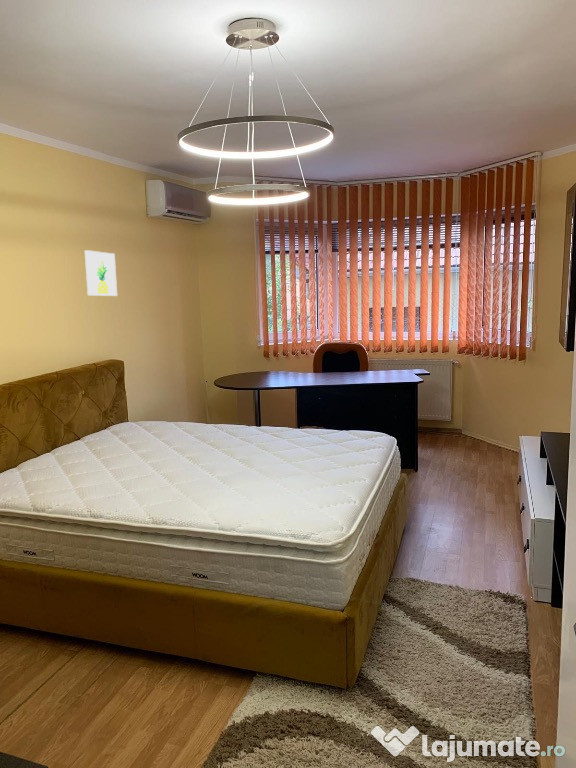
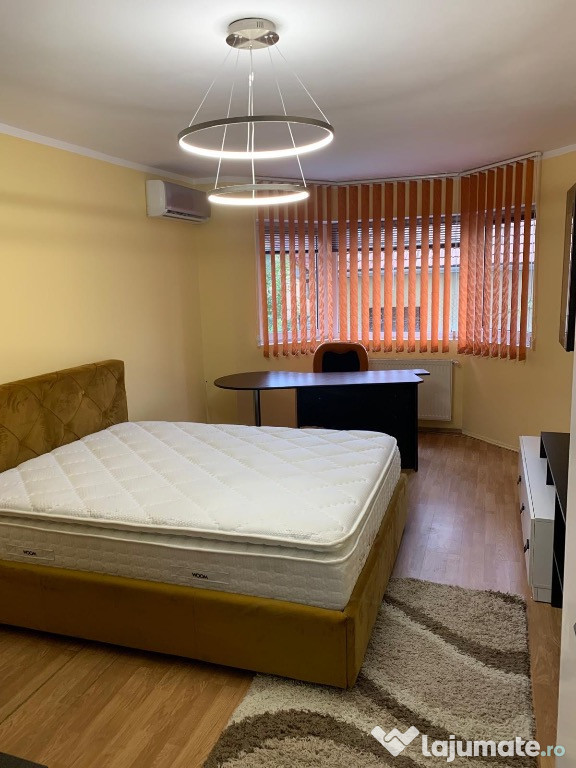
- wall art (101, 274)
